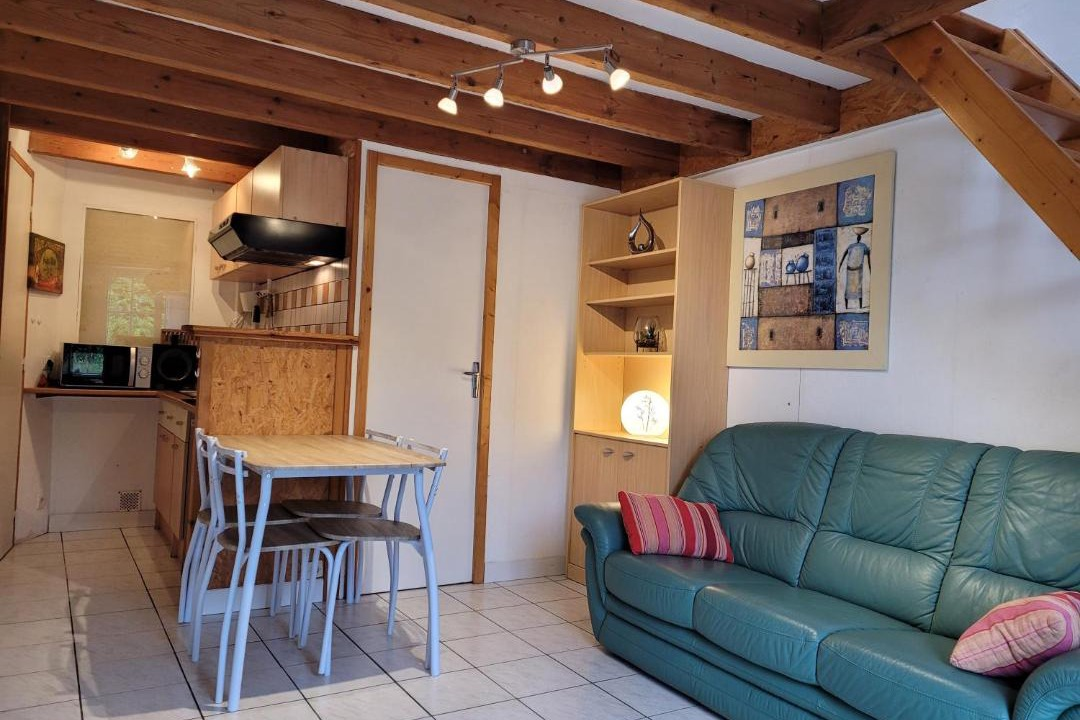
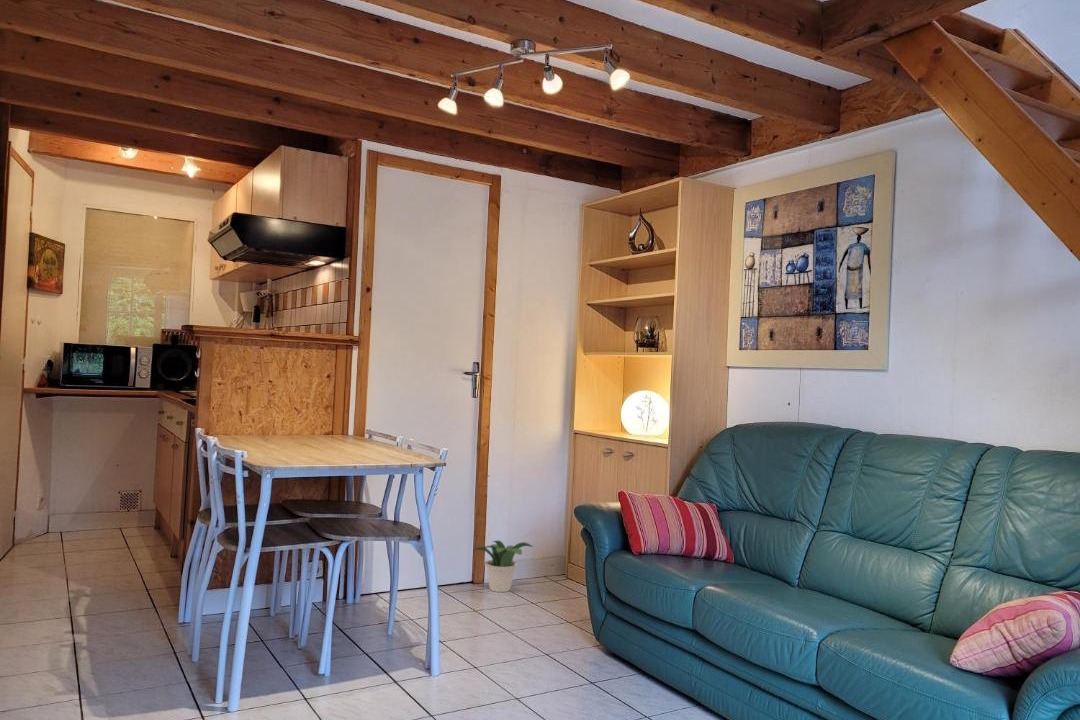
+ potted plant (504, 566)
